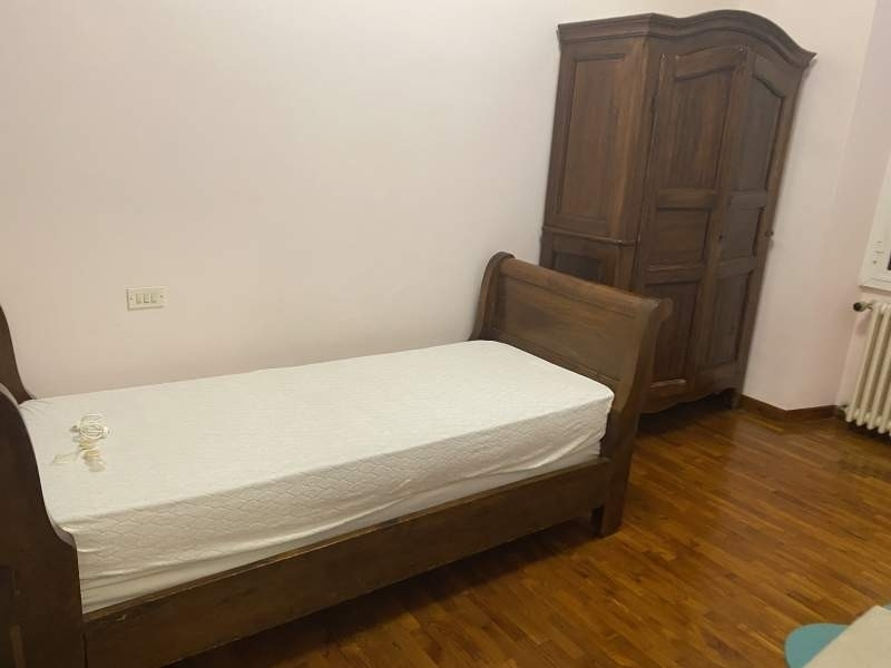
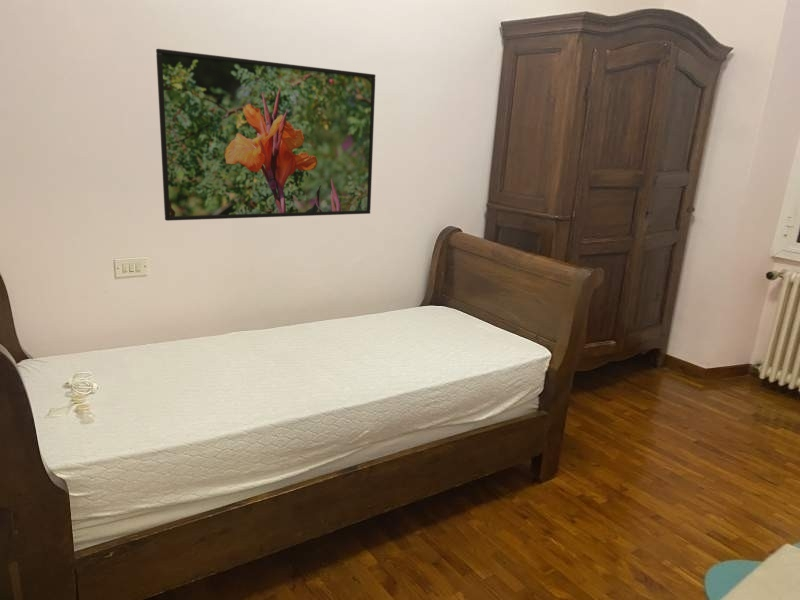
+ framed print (277, 142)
